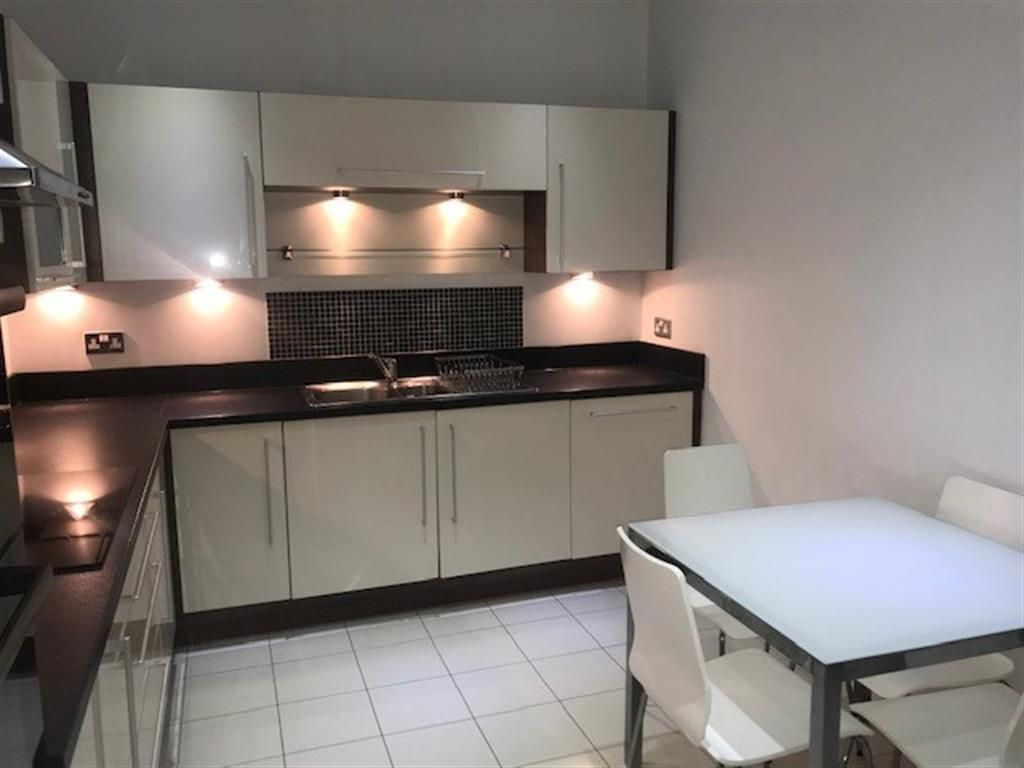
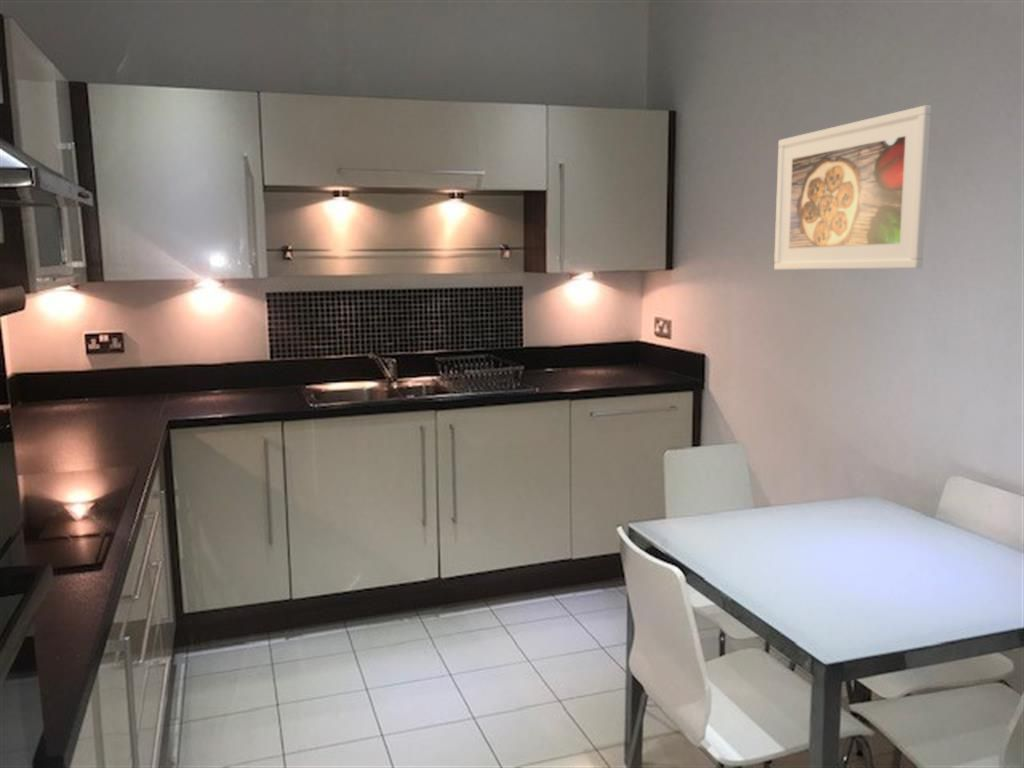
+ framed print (843, 197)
